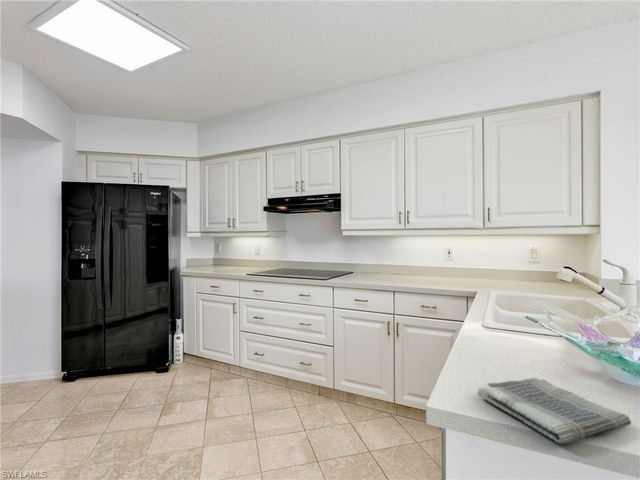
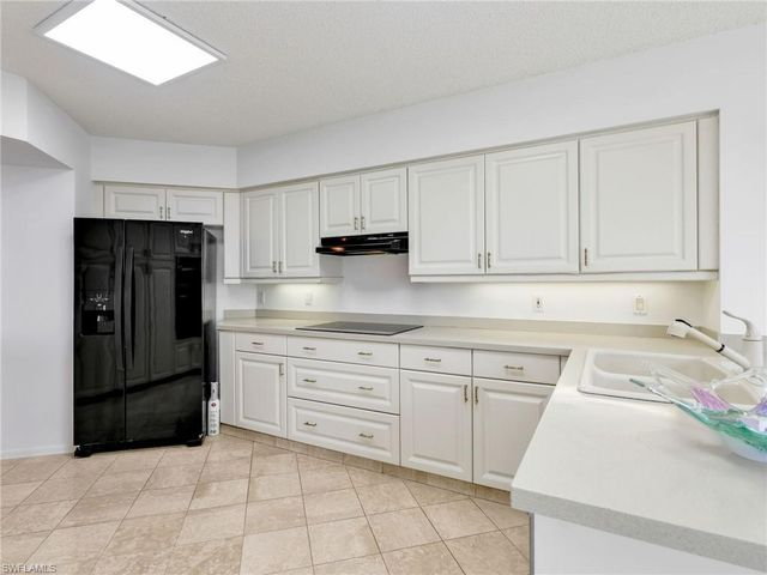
- dish towel (546, 402)
